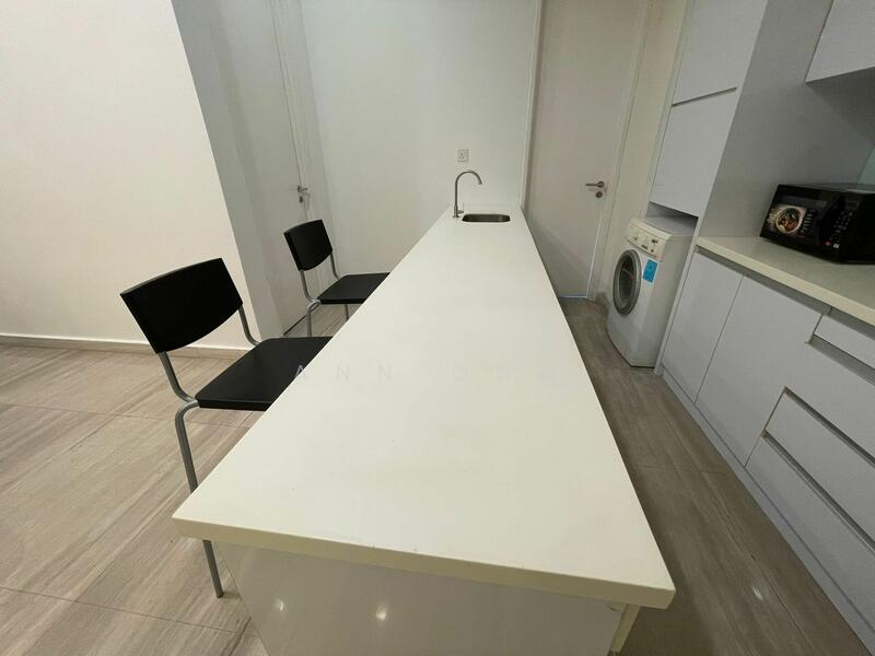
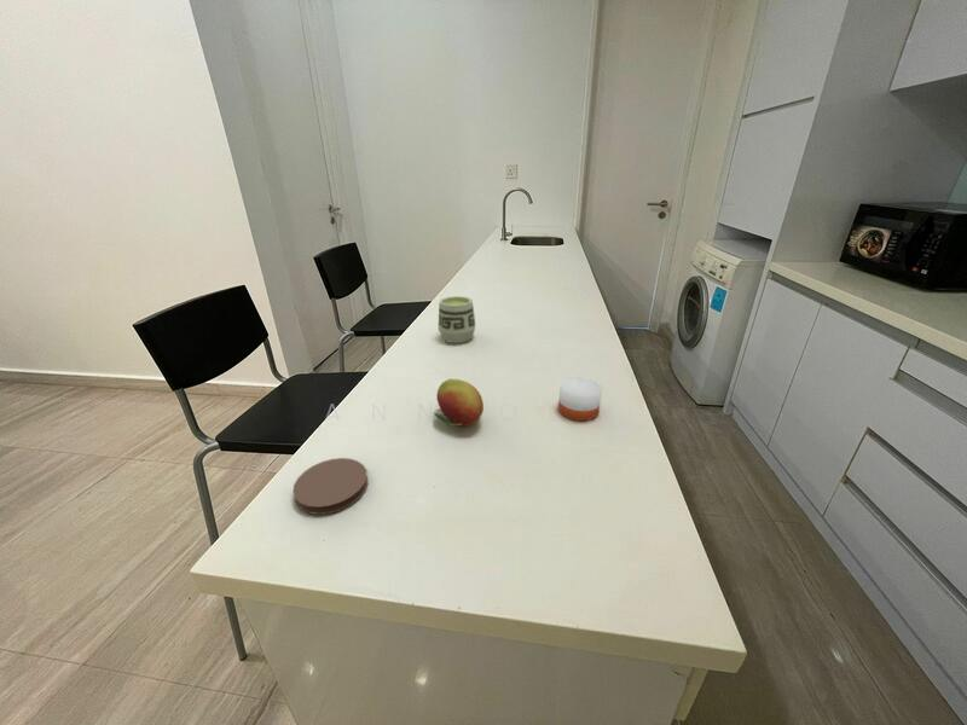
+ coaster (331, 483)
+ fruit (458, 401)
+ cup (456, 319)
+ candle (580, 385)
